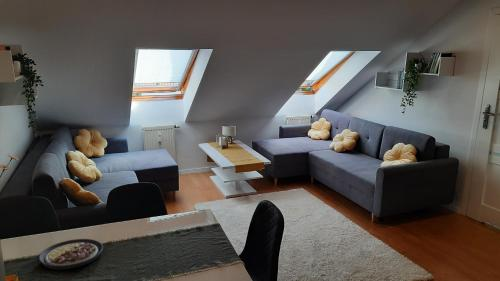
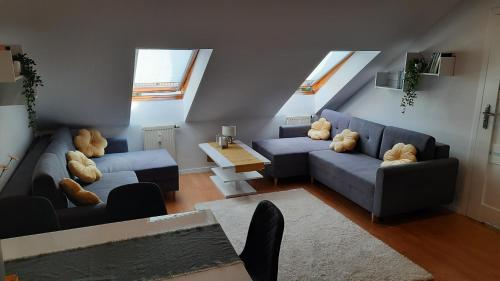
- plate (72, 252)
